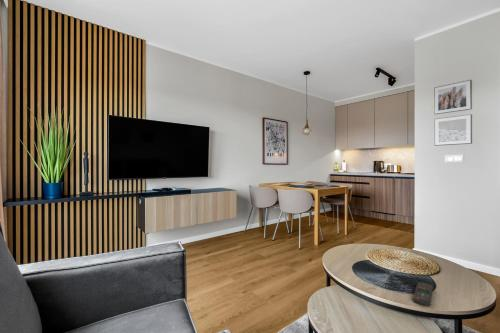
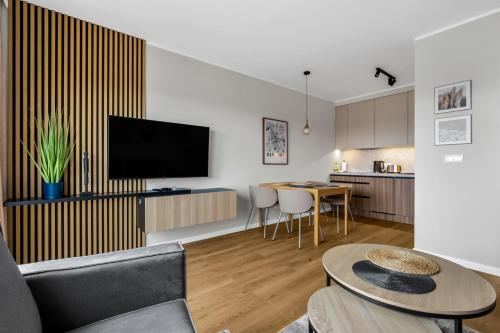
- remote control (423, 293)
